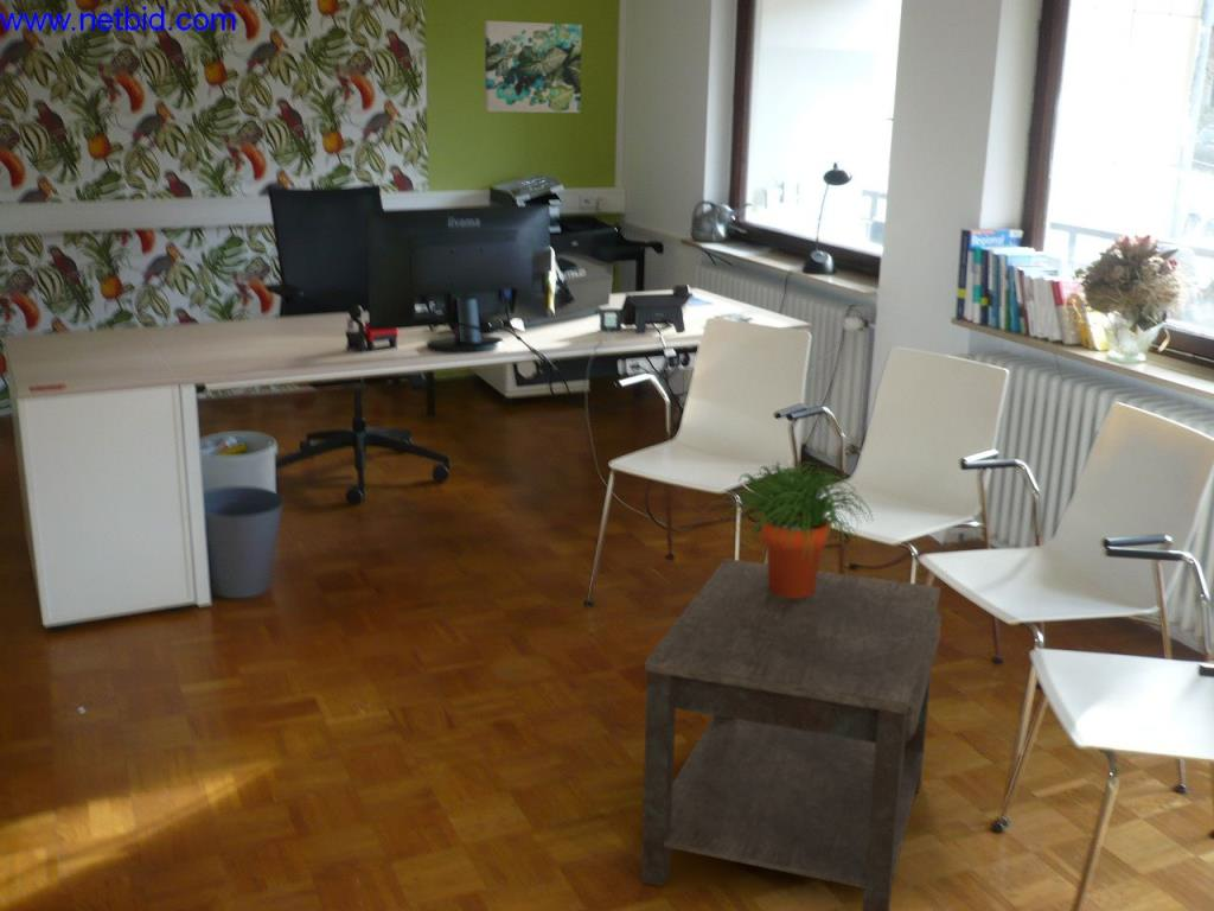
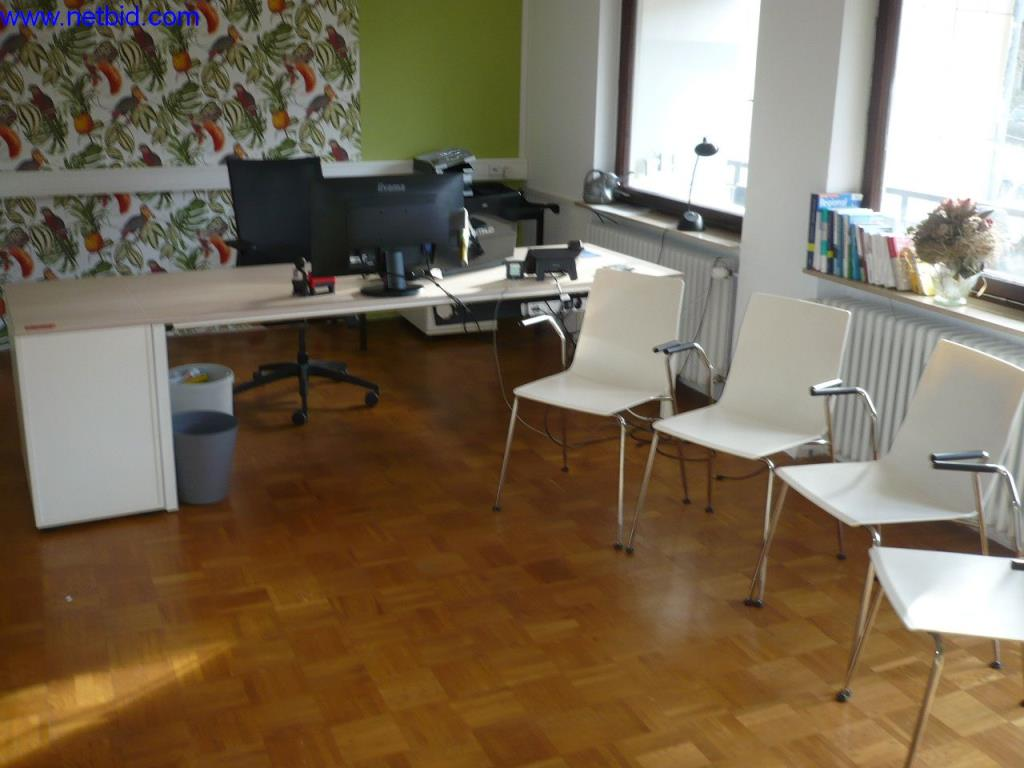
- side table (800, 727)
- wall art (533, 68)
- potted plant (796, 528)
